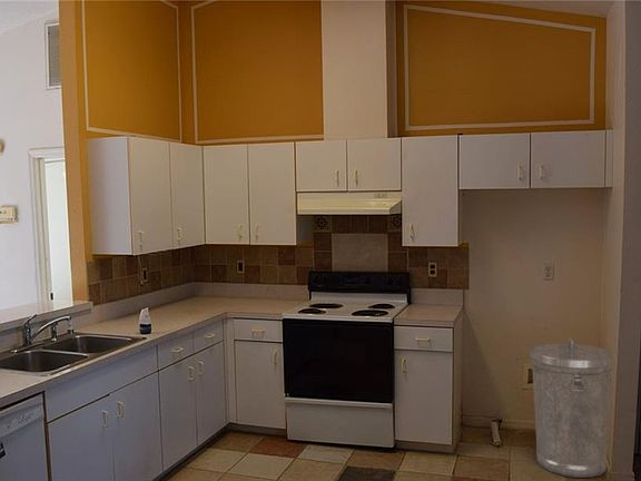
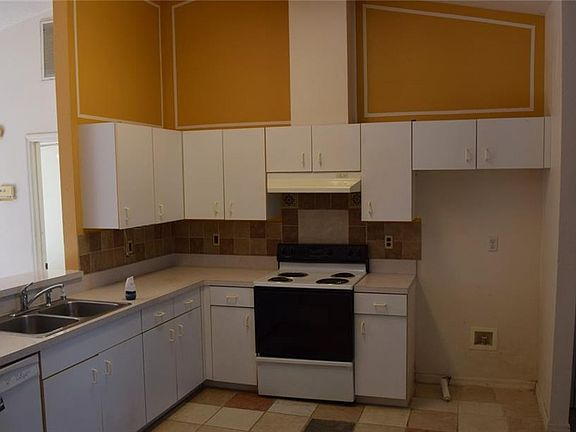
- trash can (571, 402)
